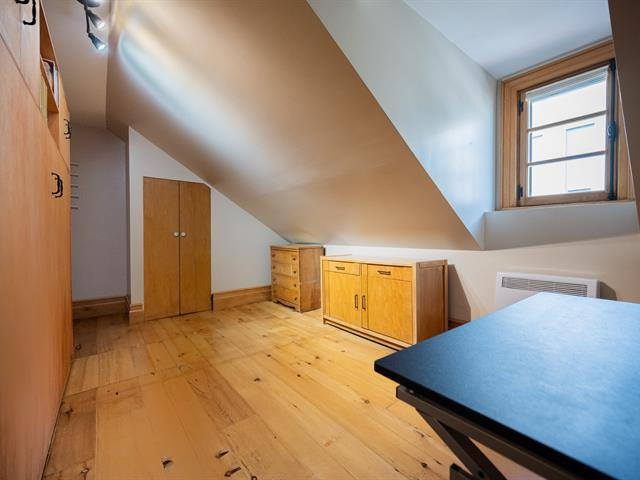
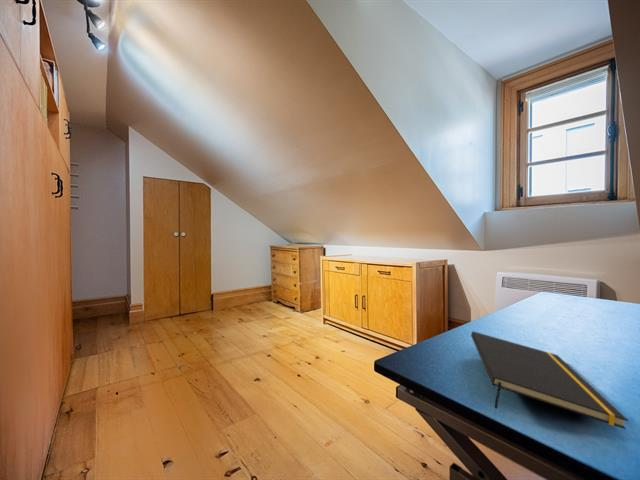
+ notepad (529, 367)
